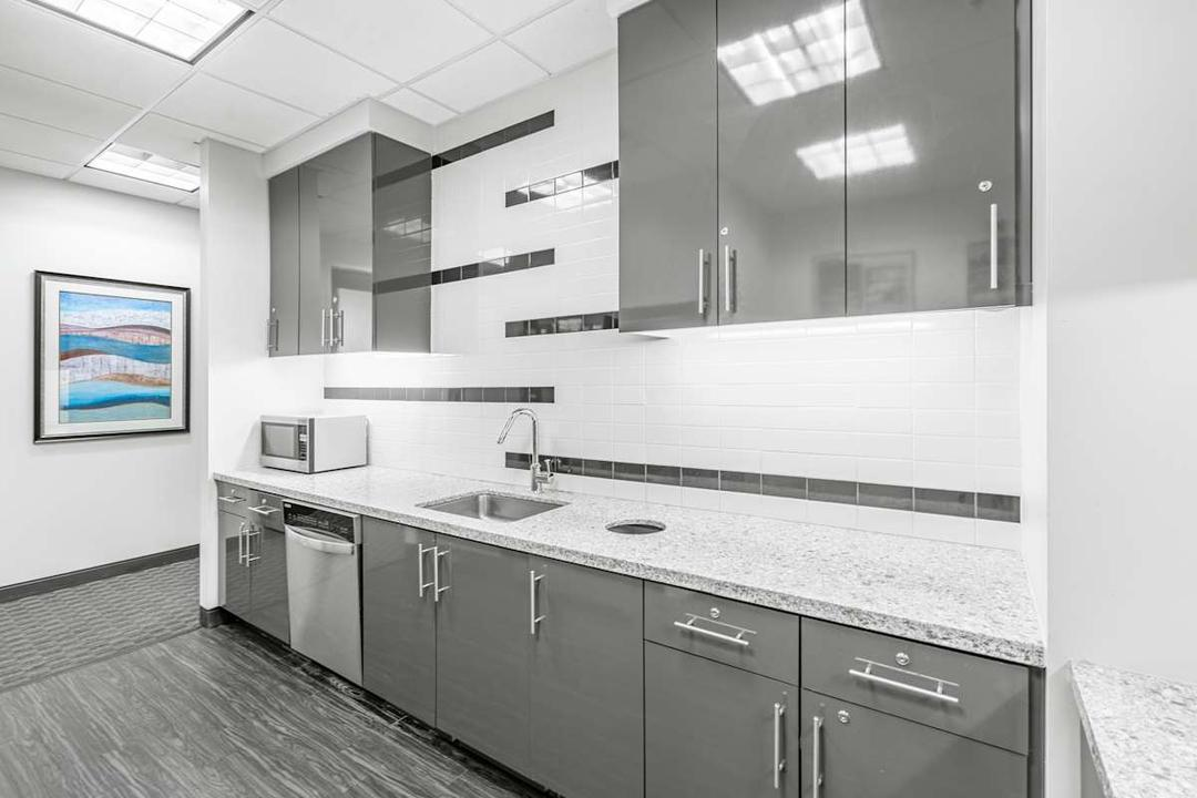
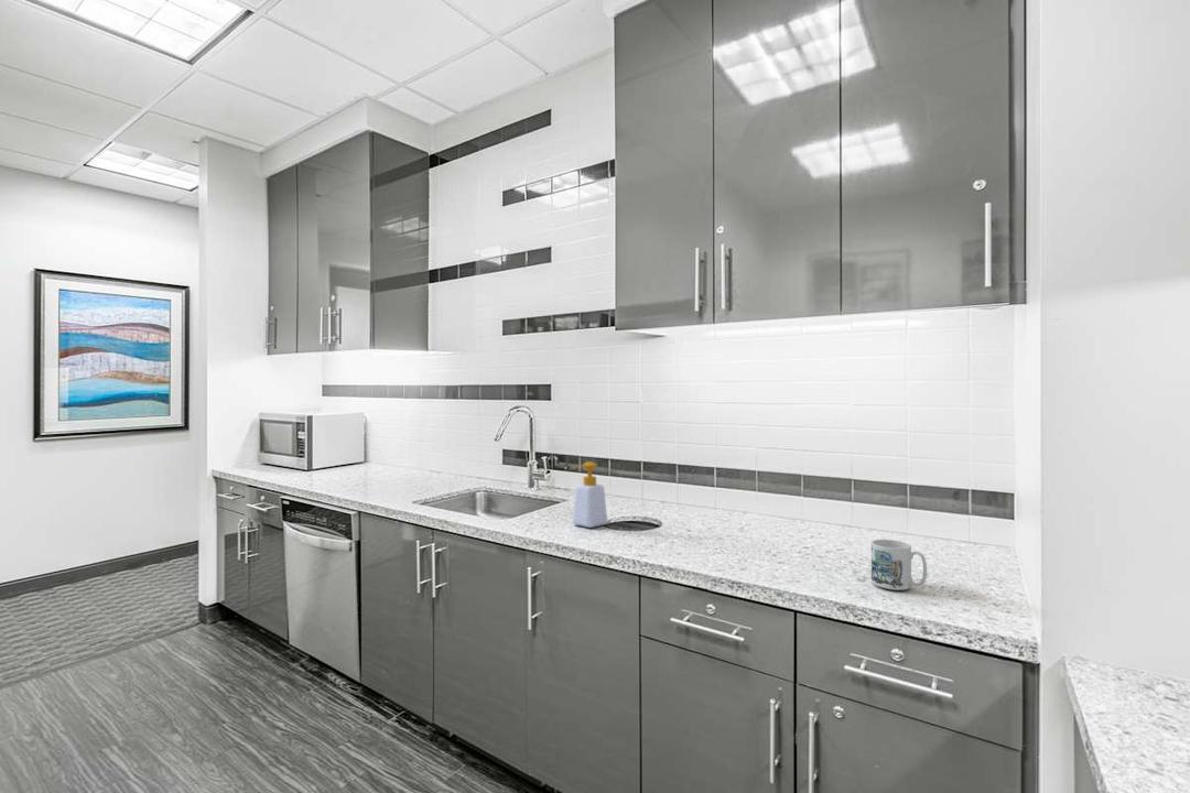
+ soap bottle (585, 493)
+ mug (898, 565)
